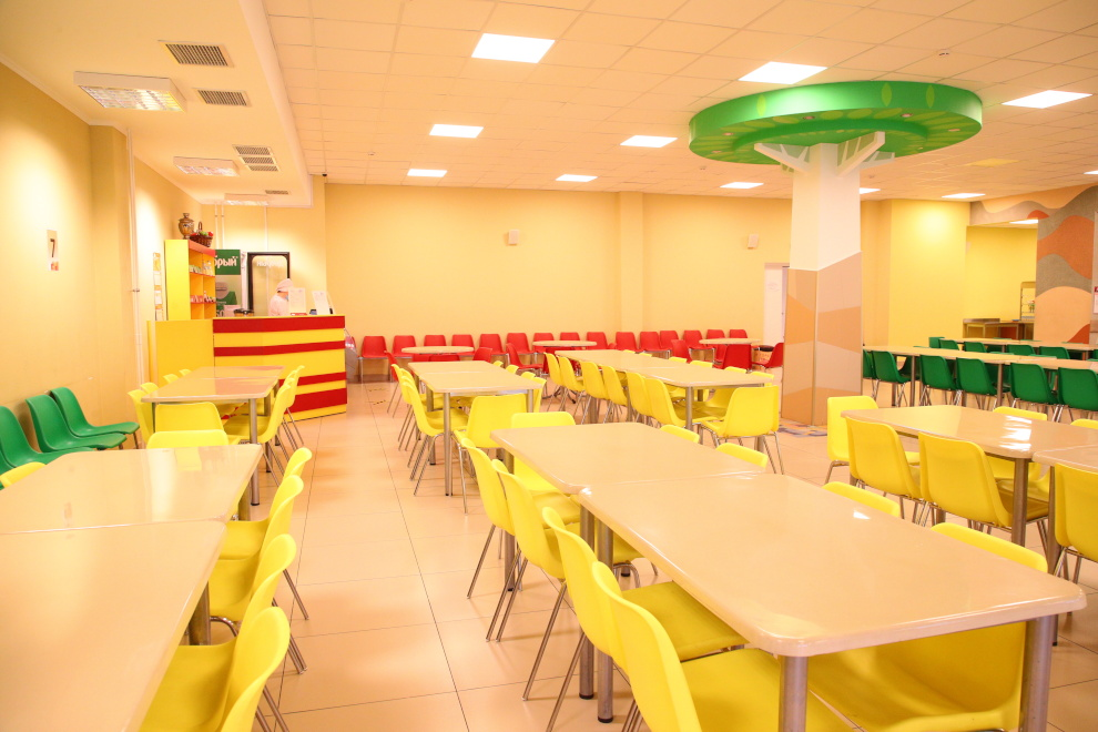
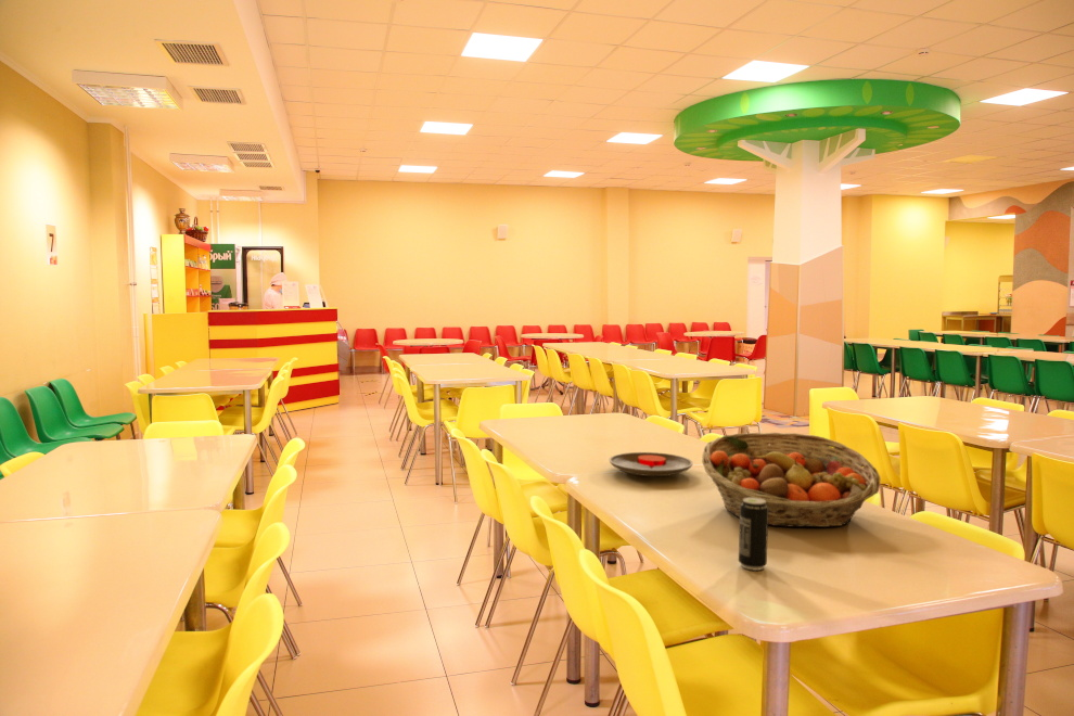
+ plate (650, 465)
+ beverage can (753, 533)
+ fruit basket (787, 477)
